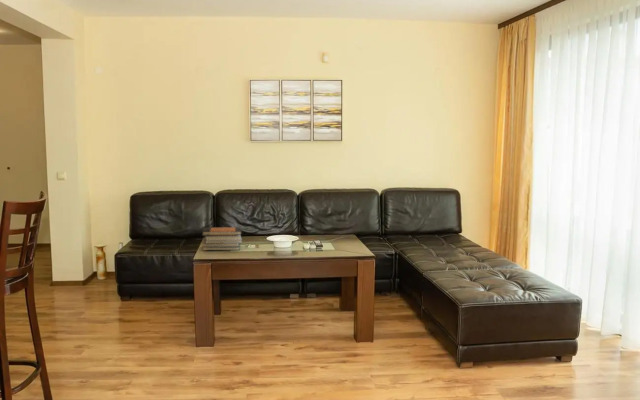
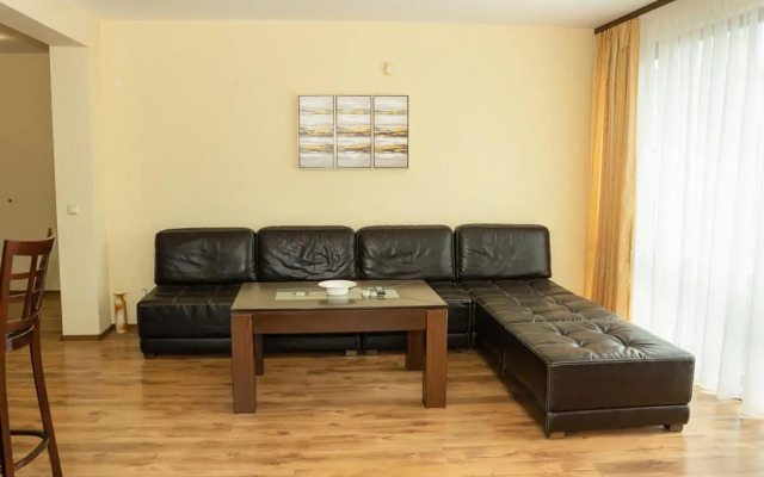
- book stack (222, 238)
